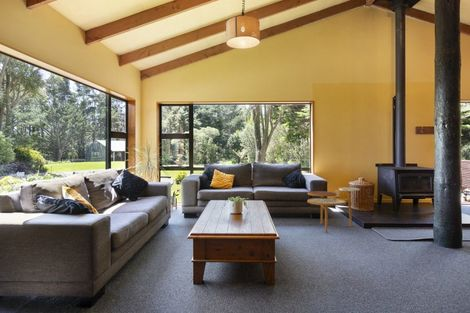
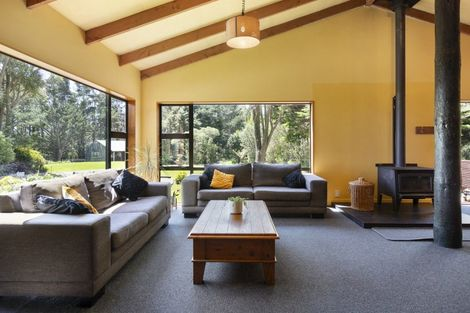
- side table (333, 204)
